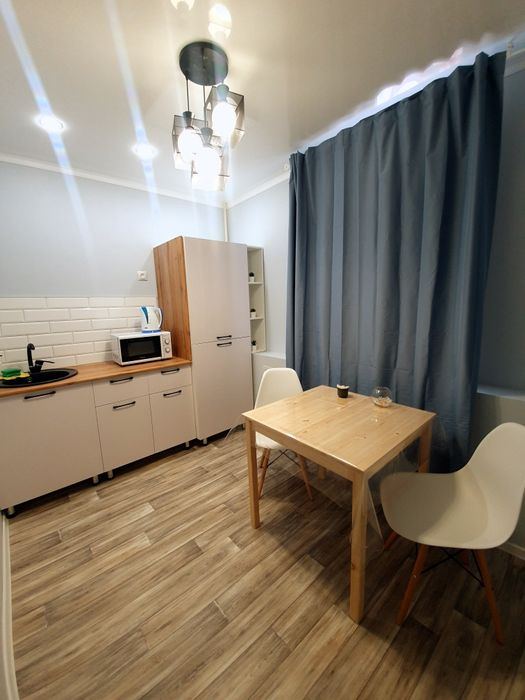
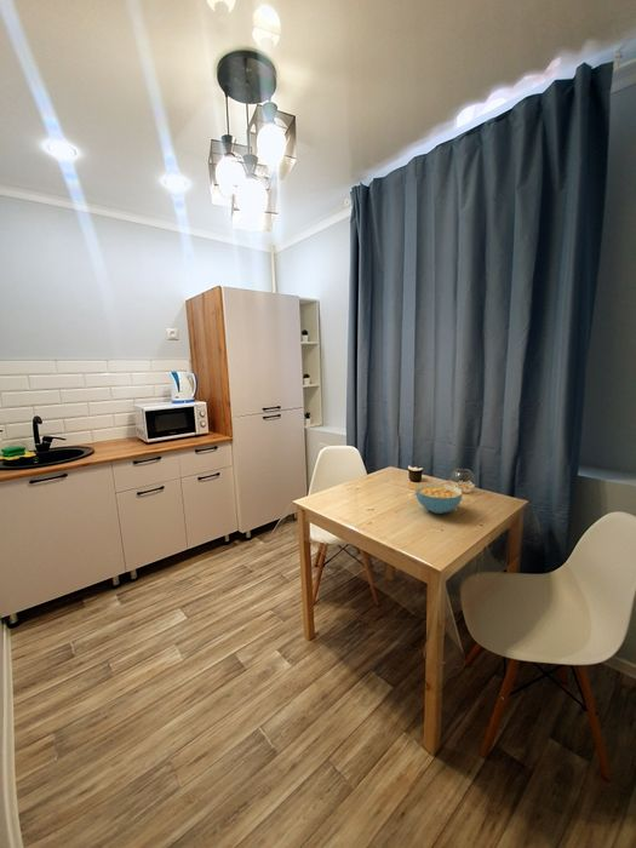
+ cereal bowl (437, 500)
